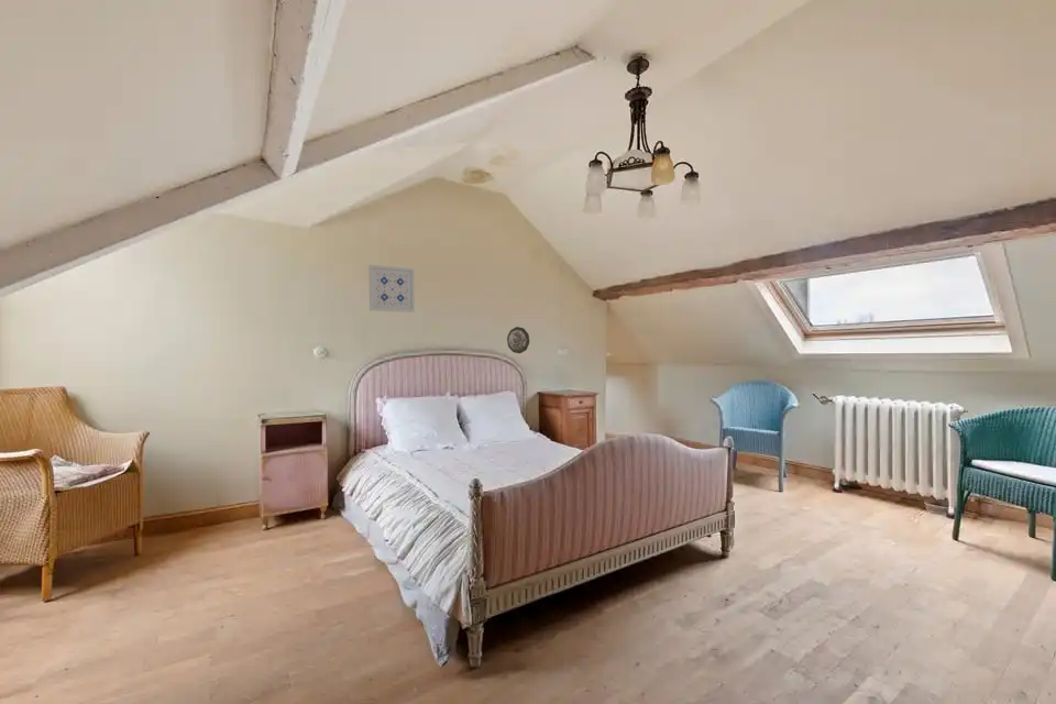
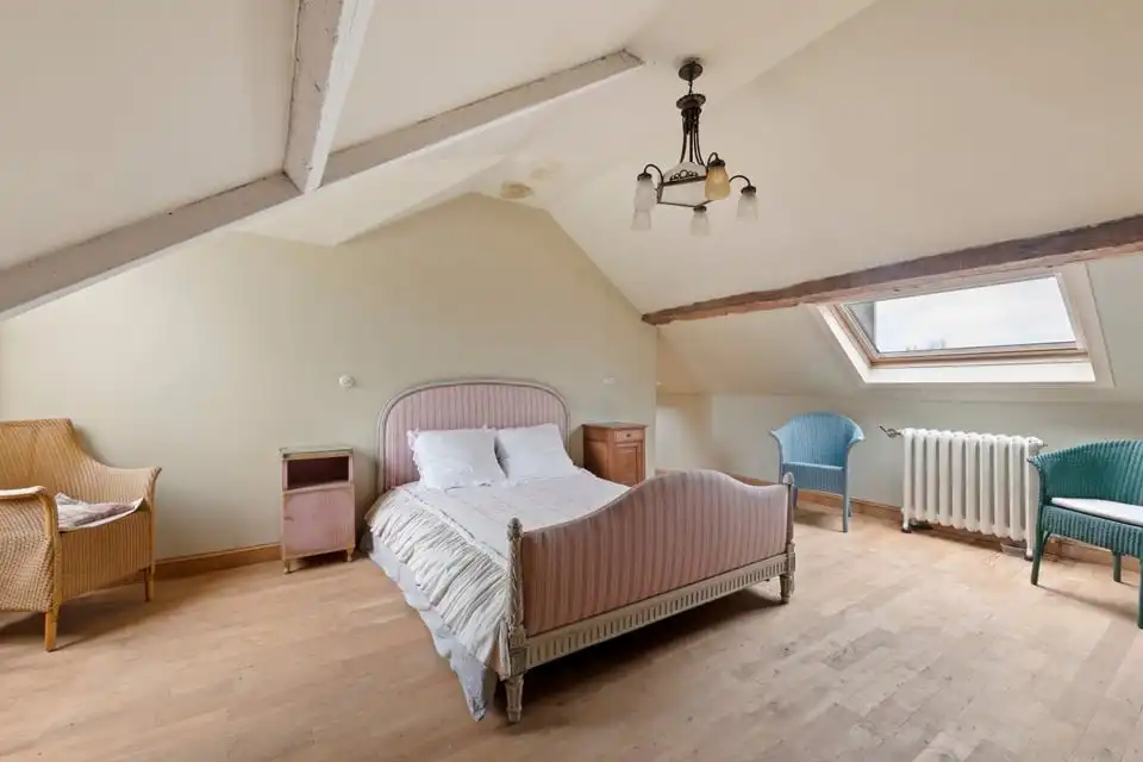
- decorative plate (517, 340)
- wall art (392, 288)
